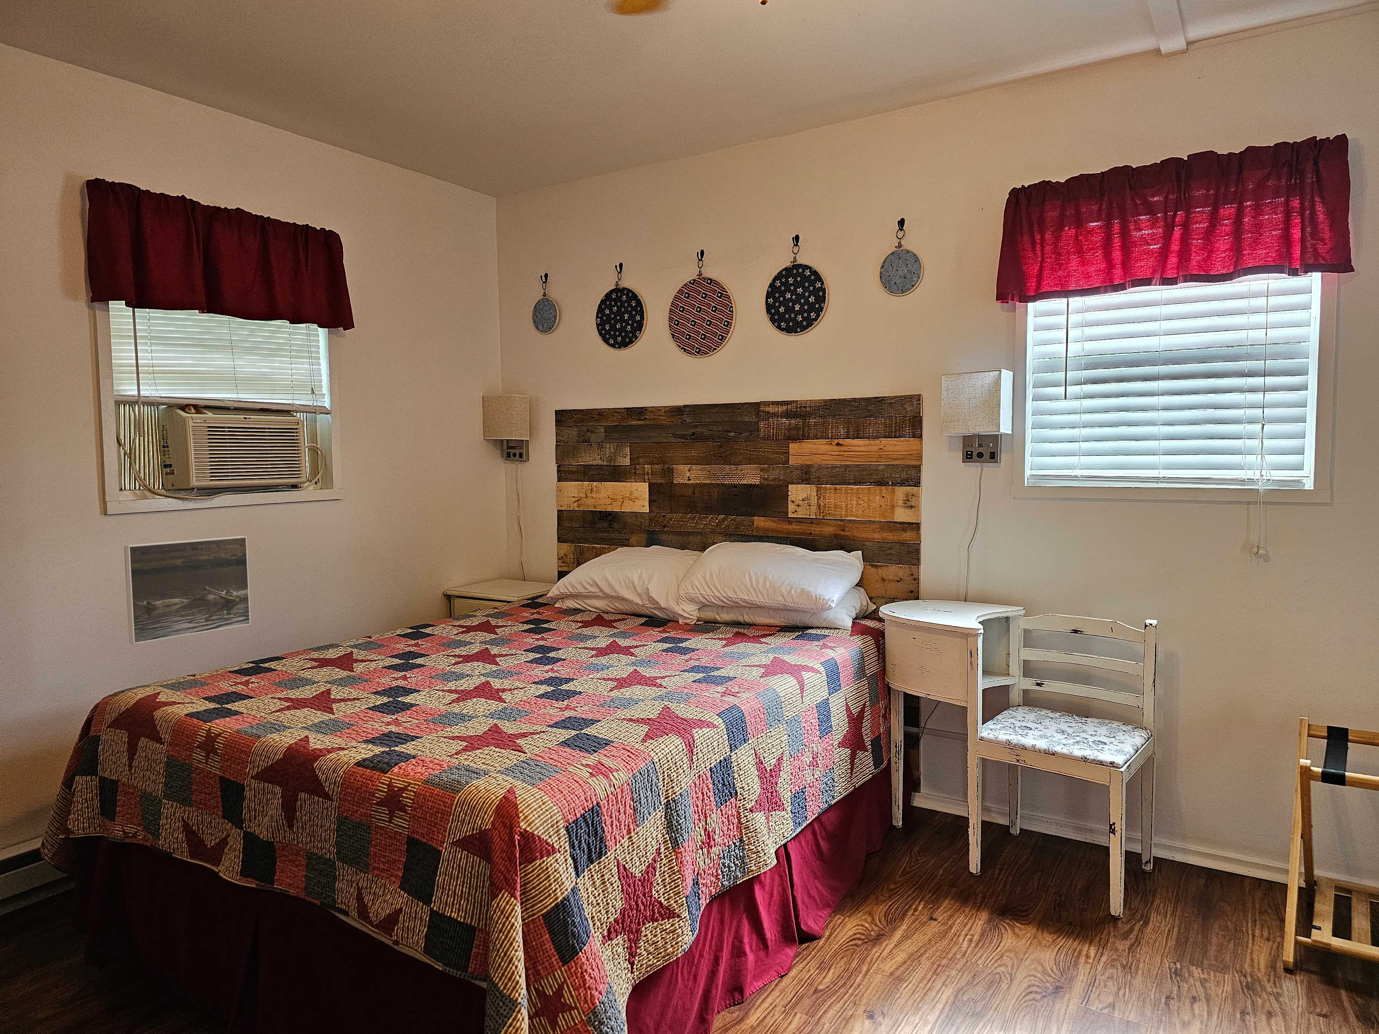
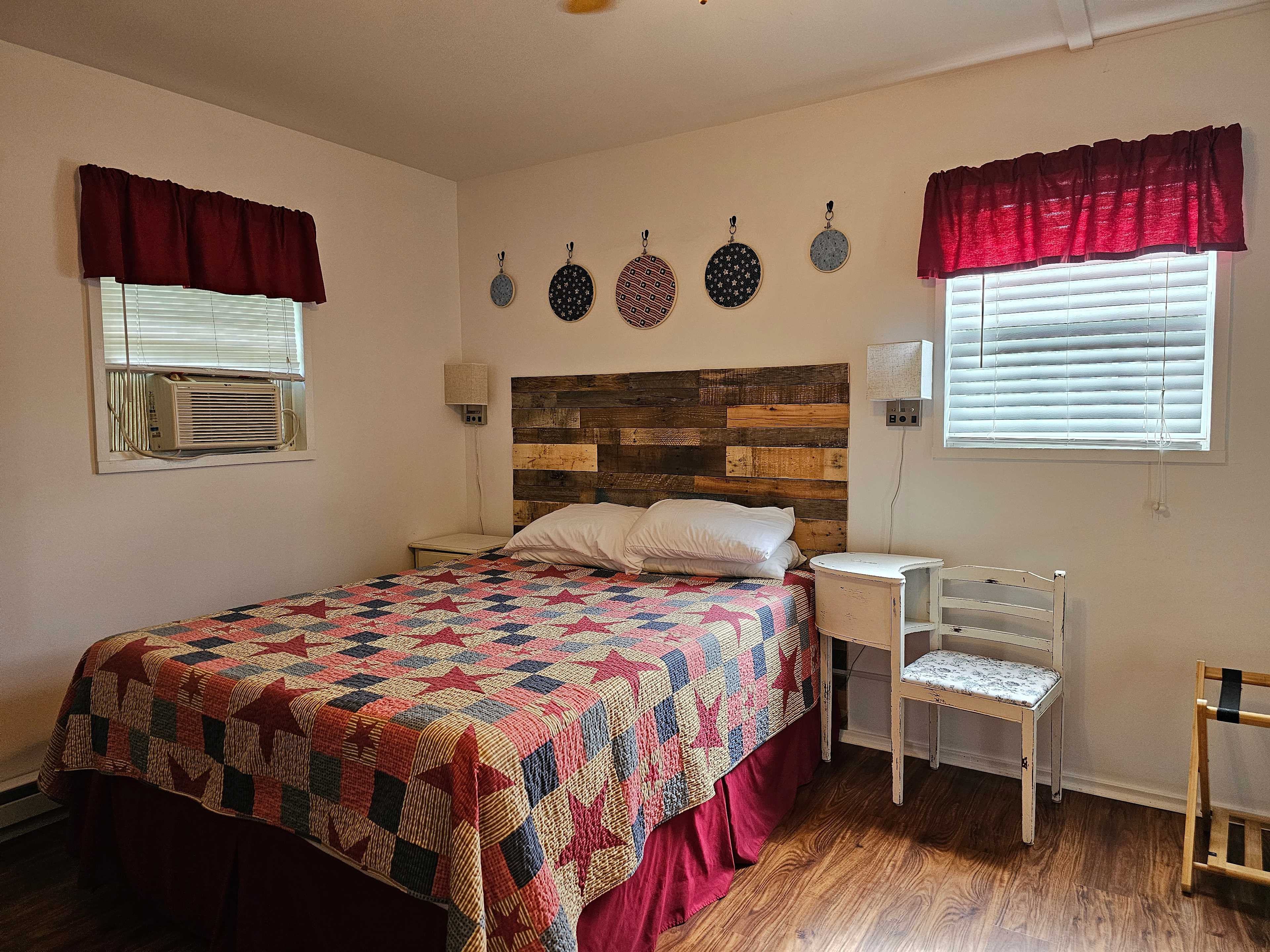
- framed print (191, 587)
